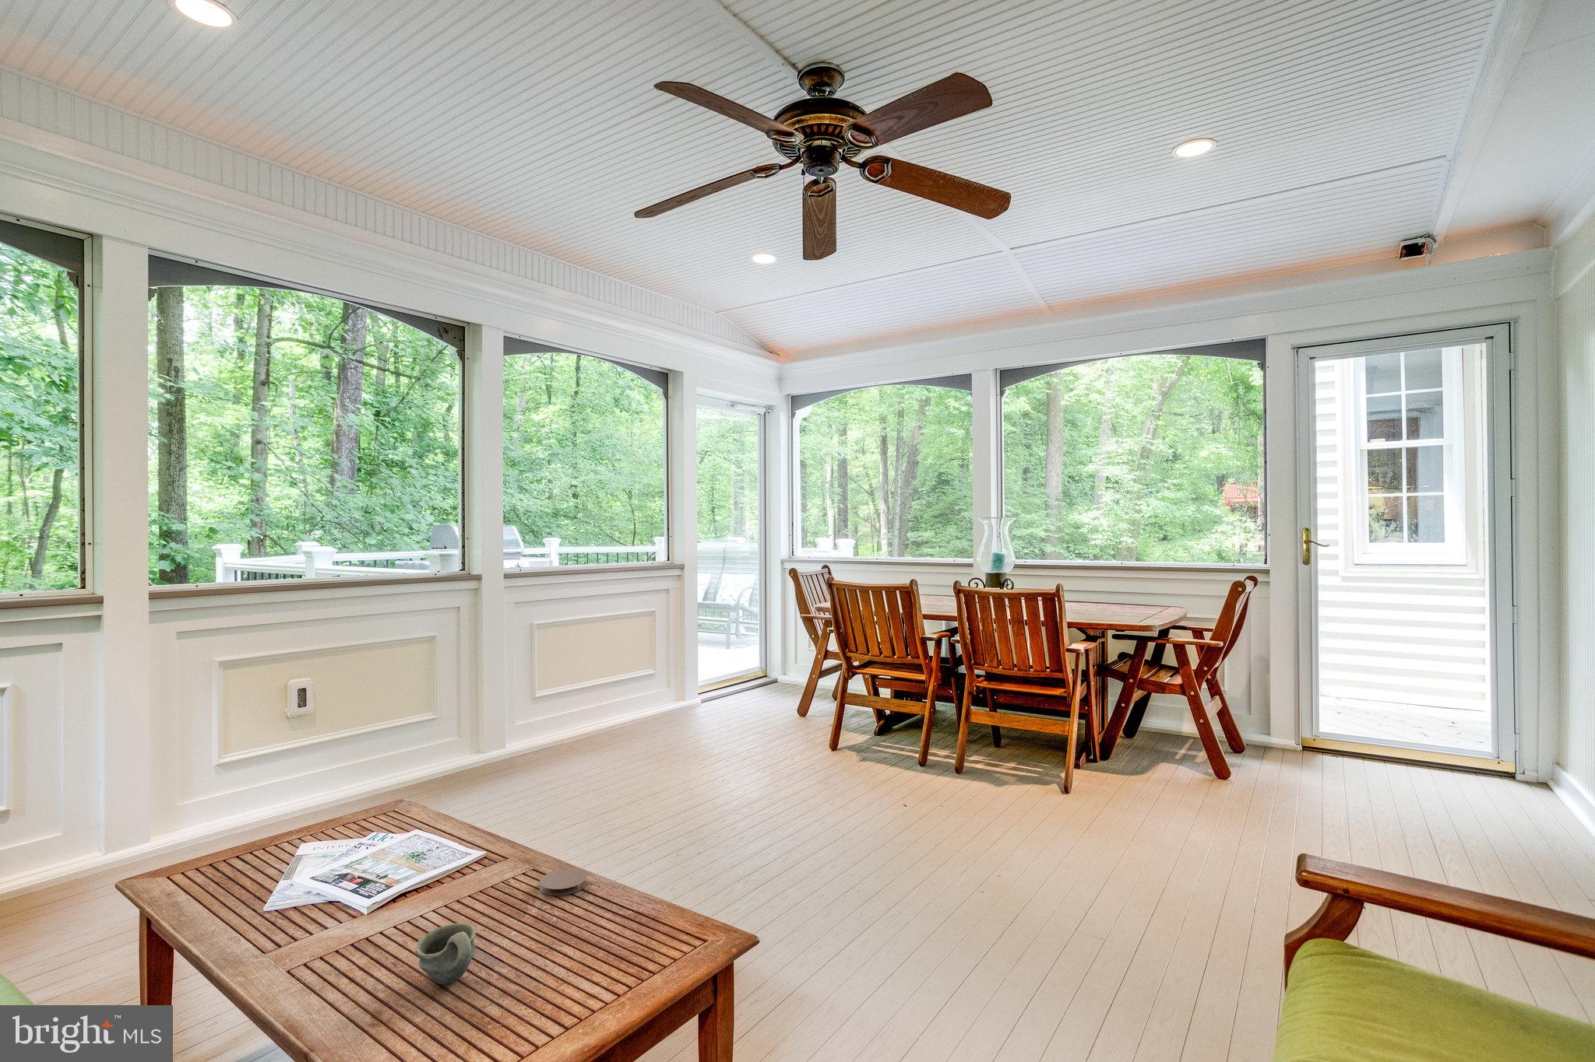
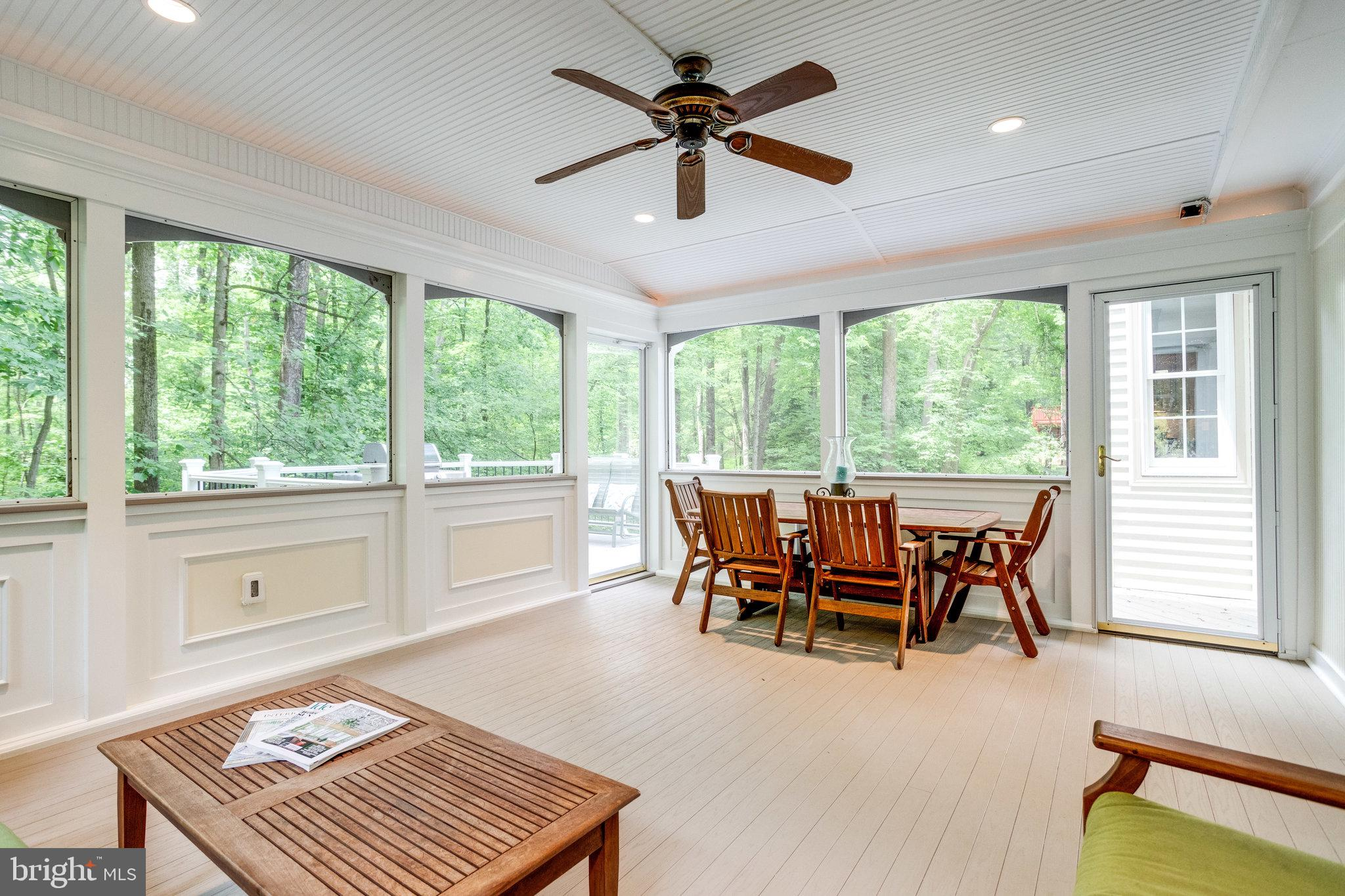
- coaster (563, 882)
- cup (446, 953)
